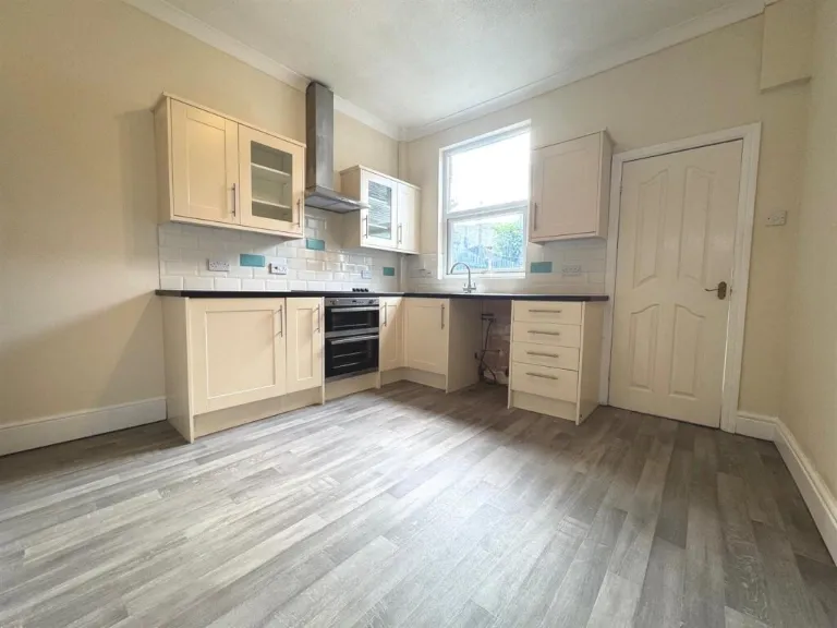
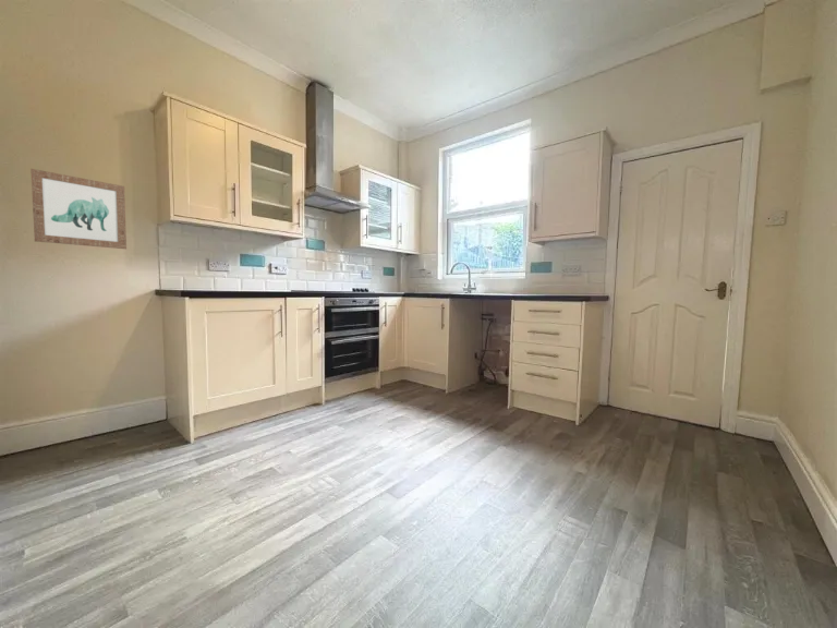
+ wall art (82, 212)
